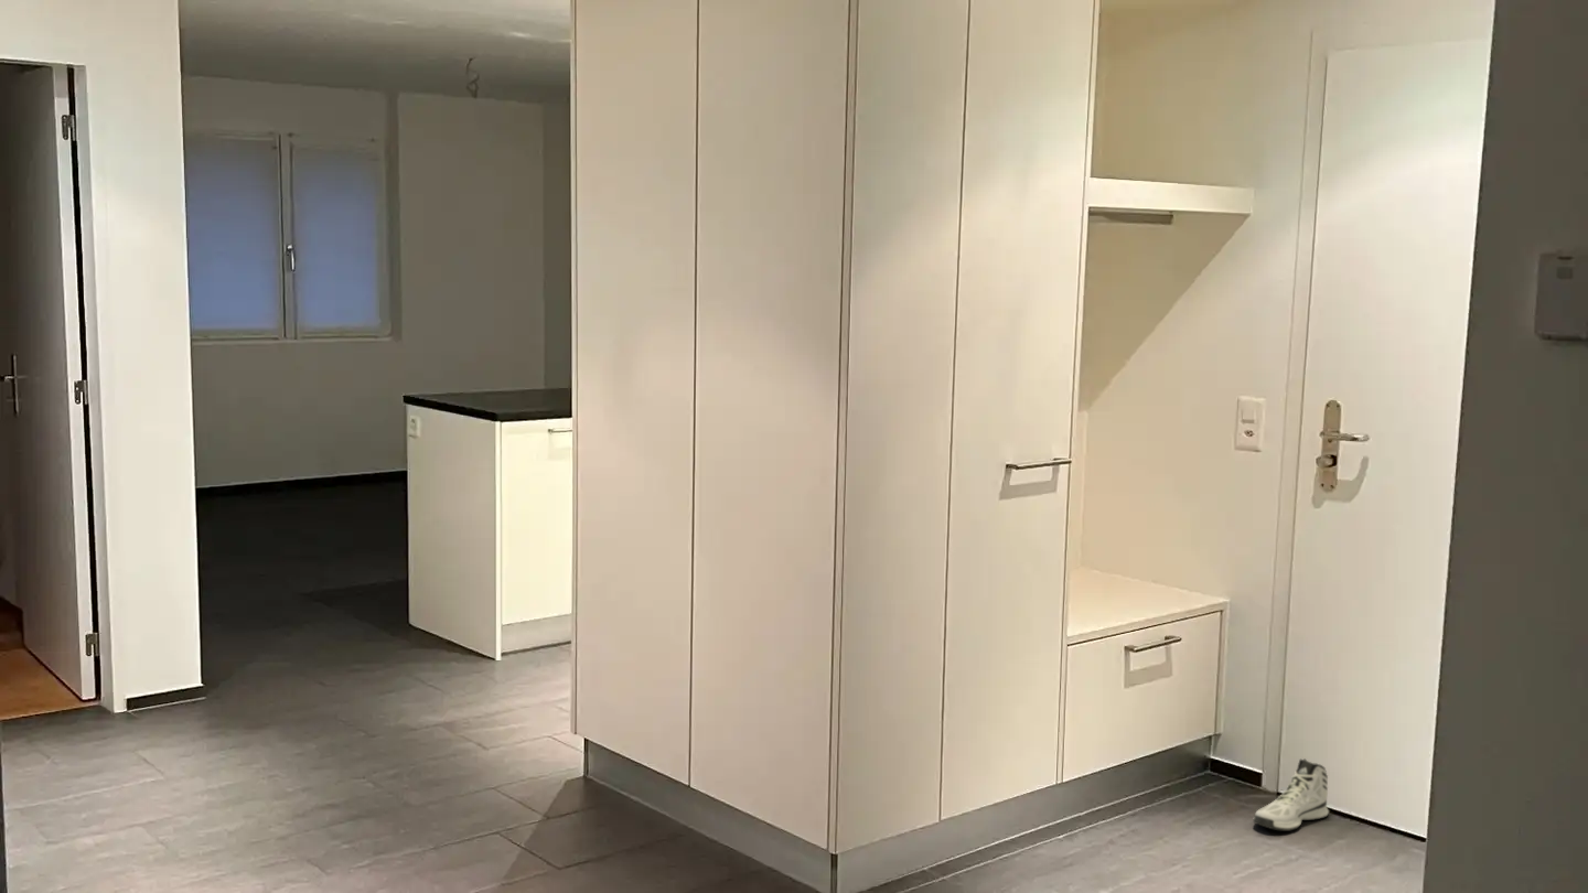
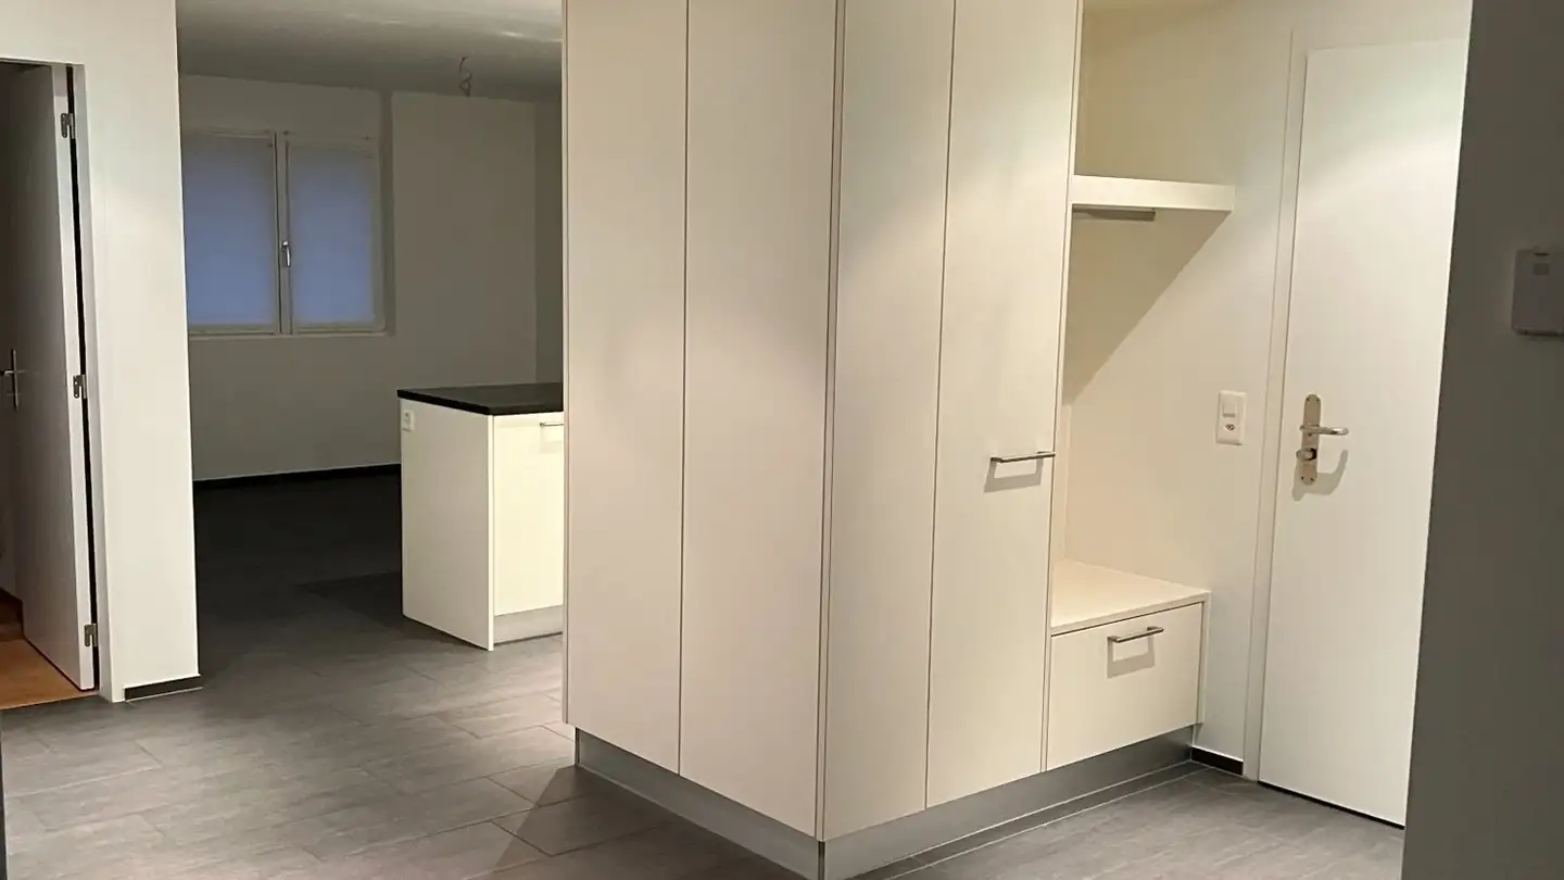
- sneaker (1290, 790)
